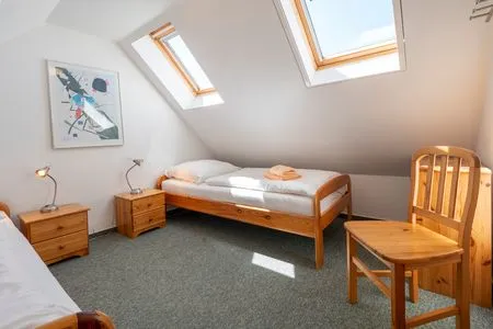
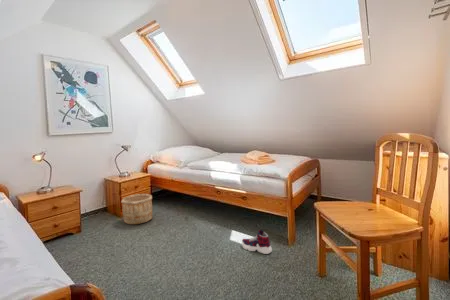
+ wooden bucket (138, 208)
+ sneaker (256, 239)
